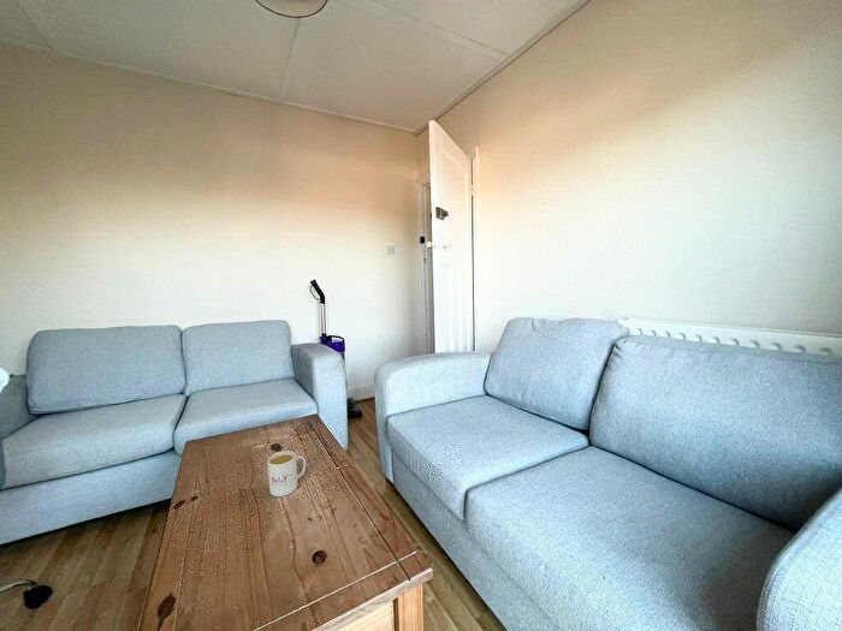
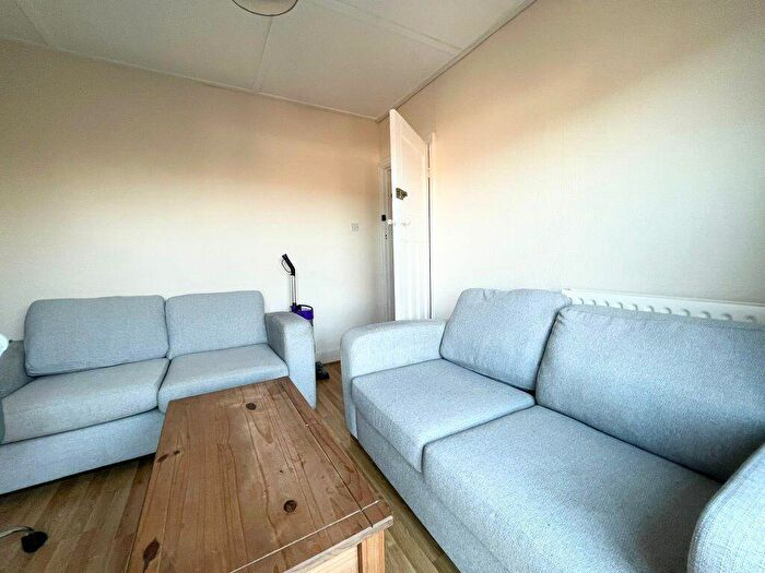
- mug (287, 470)
